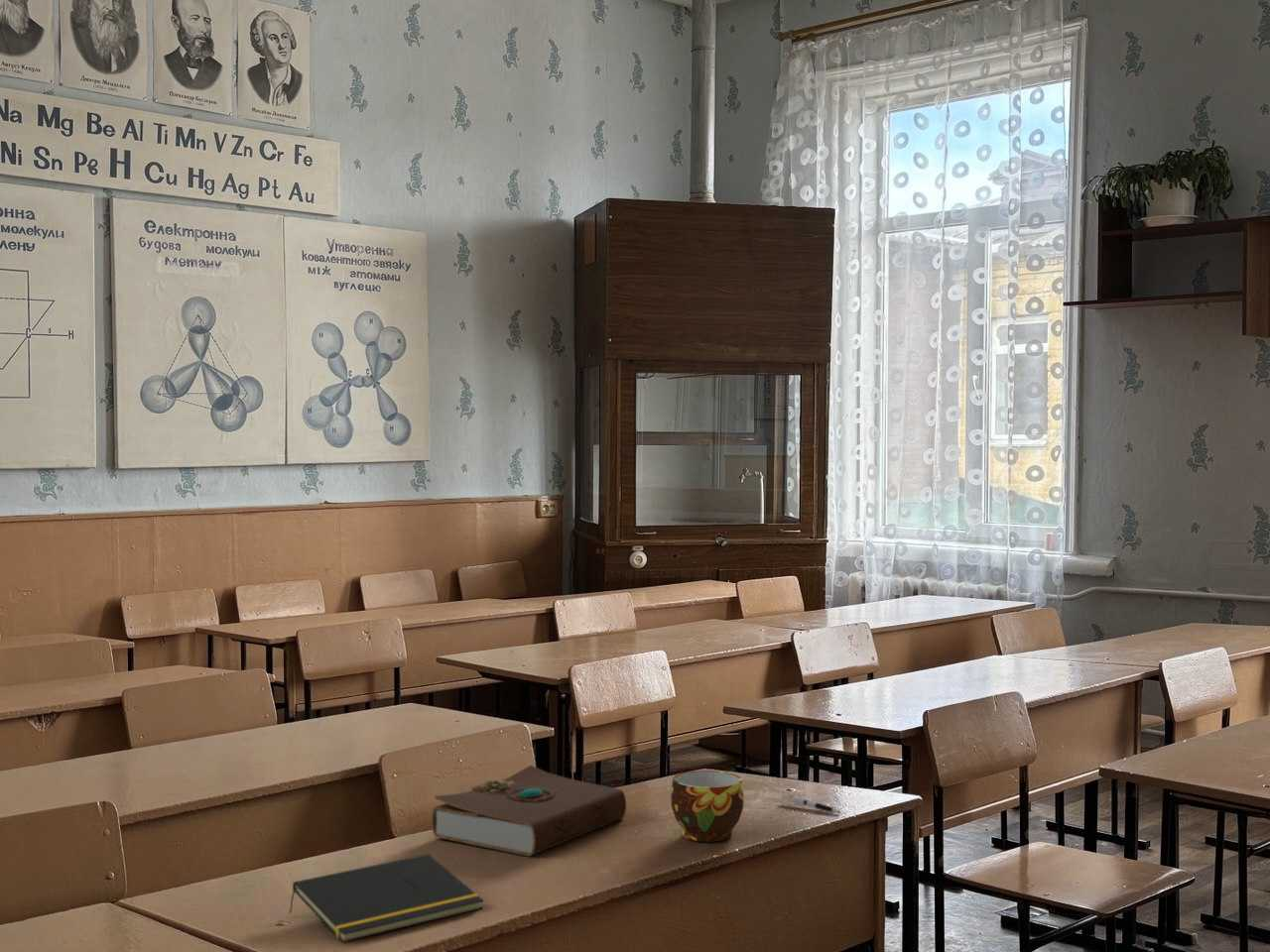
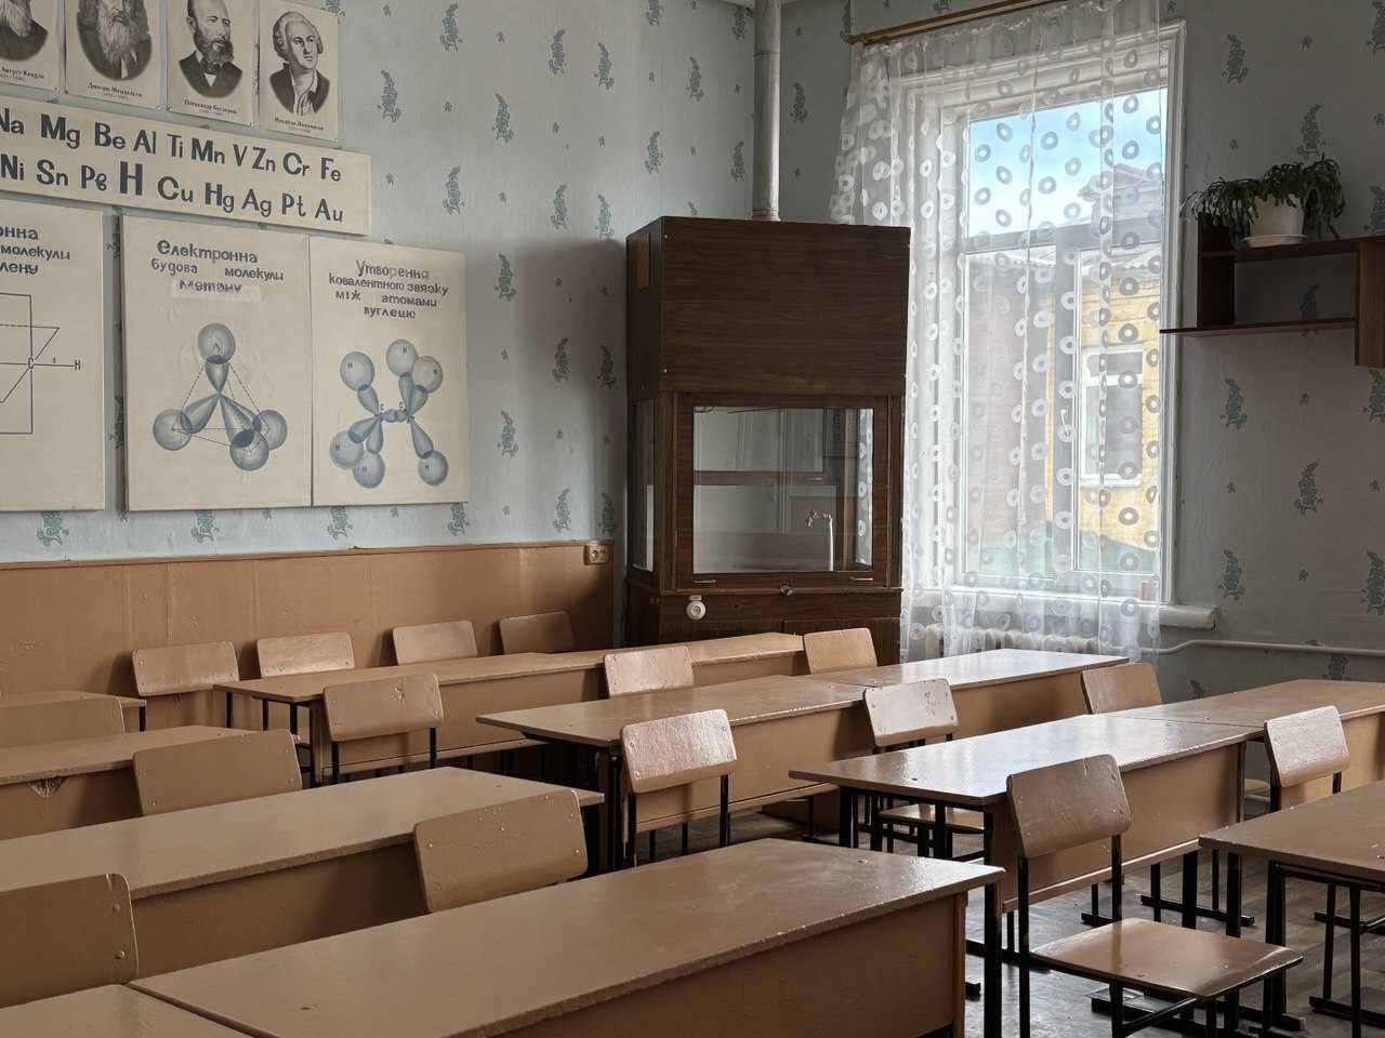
- cup (703, 805)
- pen (811, 803)
- book (530, 806)
- notepad (388, 894)
